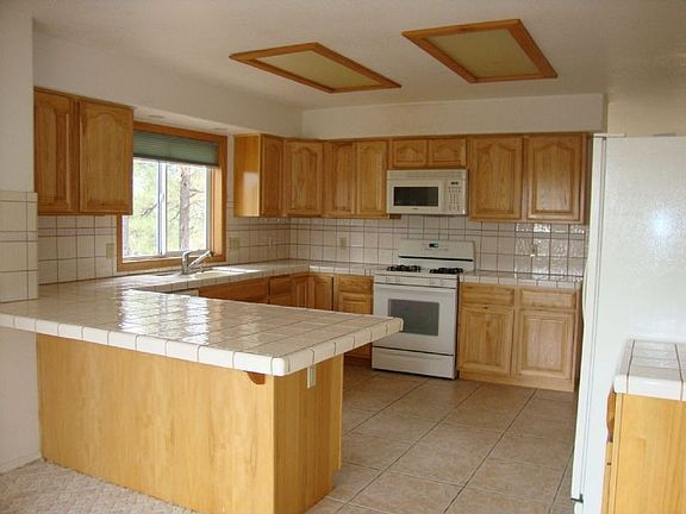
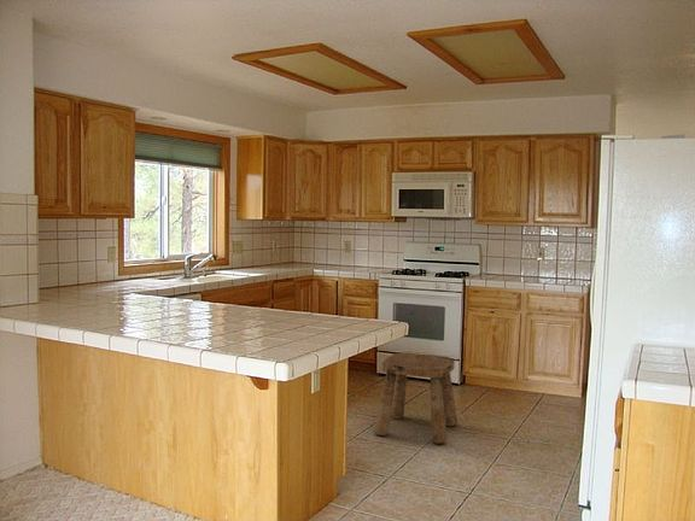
+ stool (404, 394)
